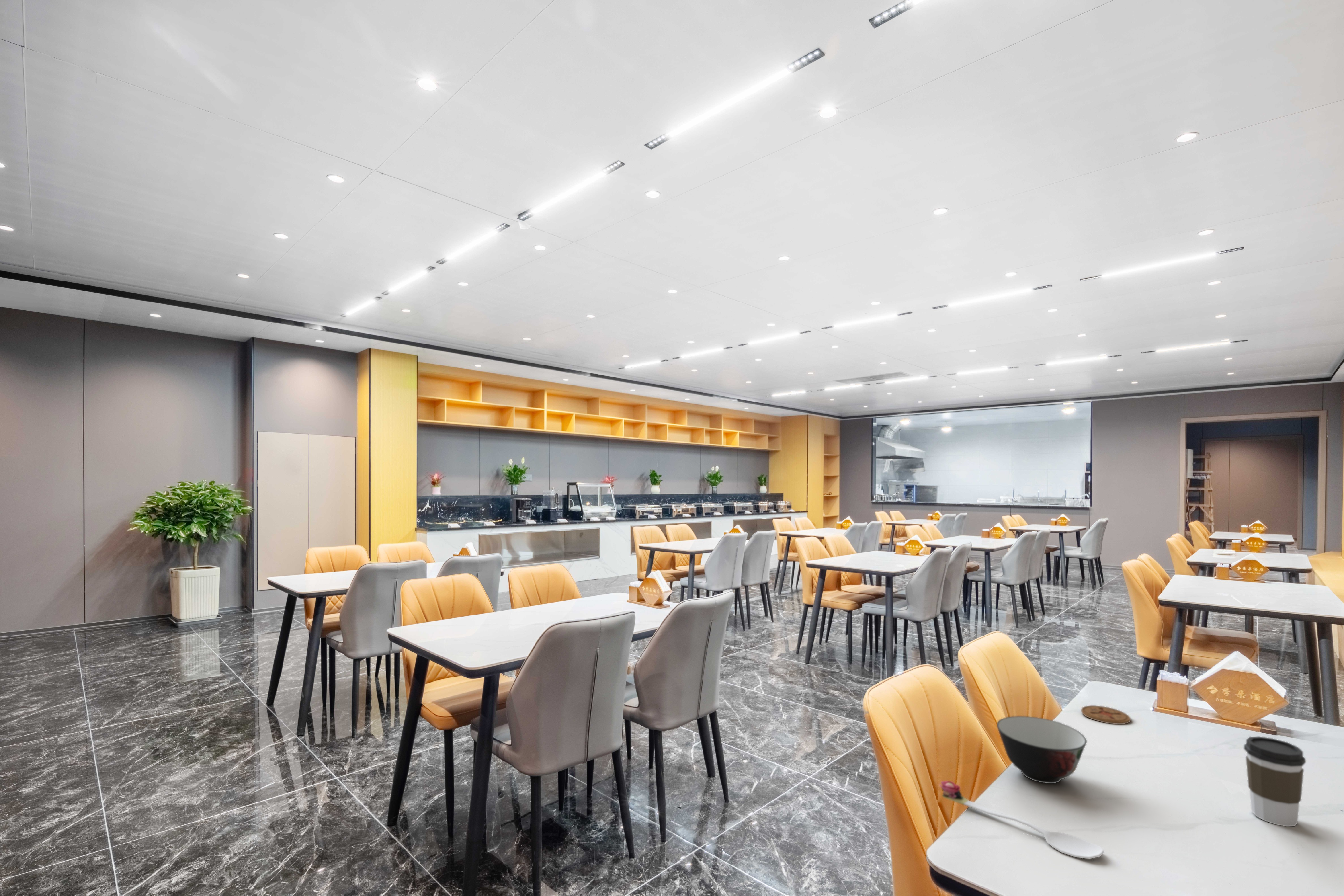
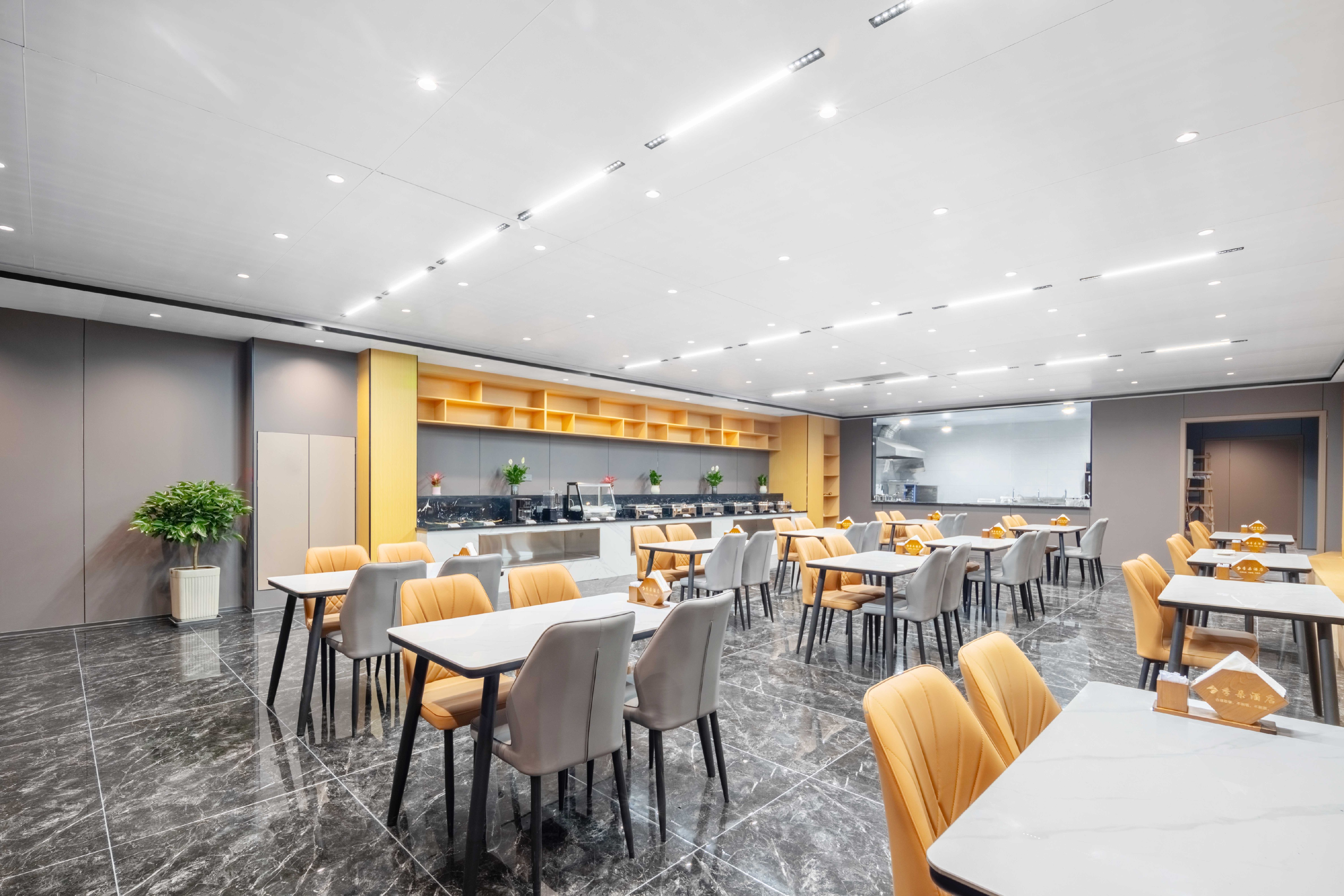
- coaster (1105, 715)
- spoon (1014, 818)
- soup bowl (1040, 753)
- coffee cup (1274, 781)
